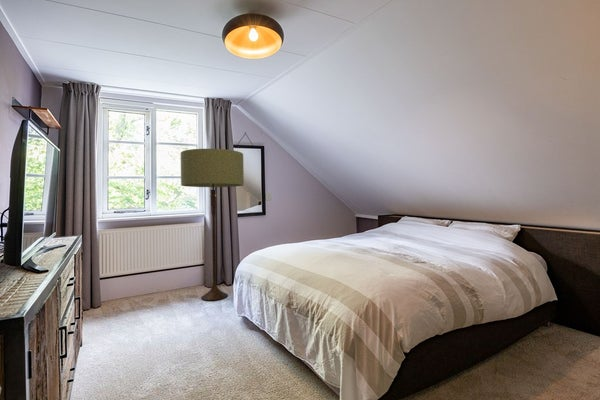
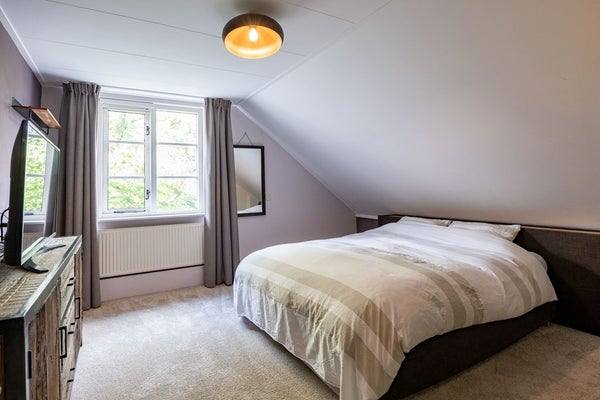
- floor lamp (213, 224)
